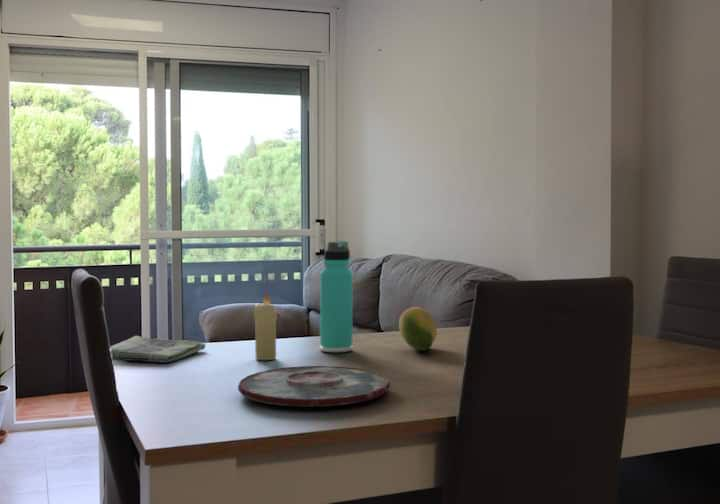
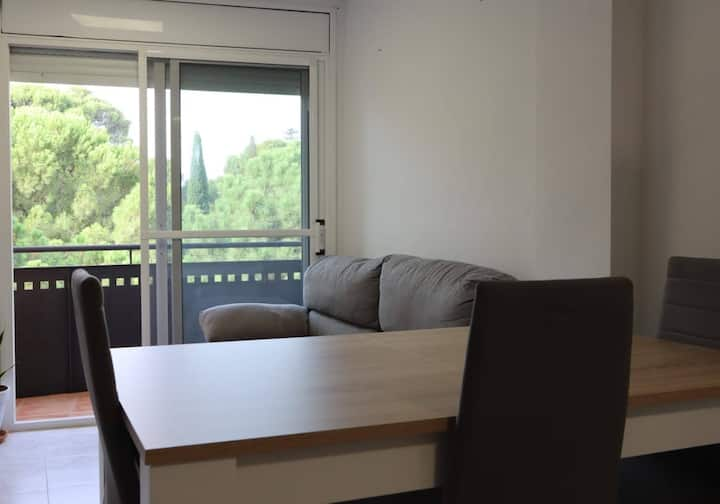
- fruit (417, 328)
- plate (314, 385)
- dish towel (154, 348)
- candle (265, 325)
- thermos bottle (336, 295)
